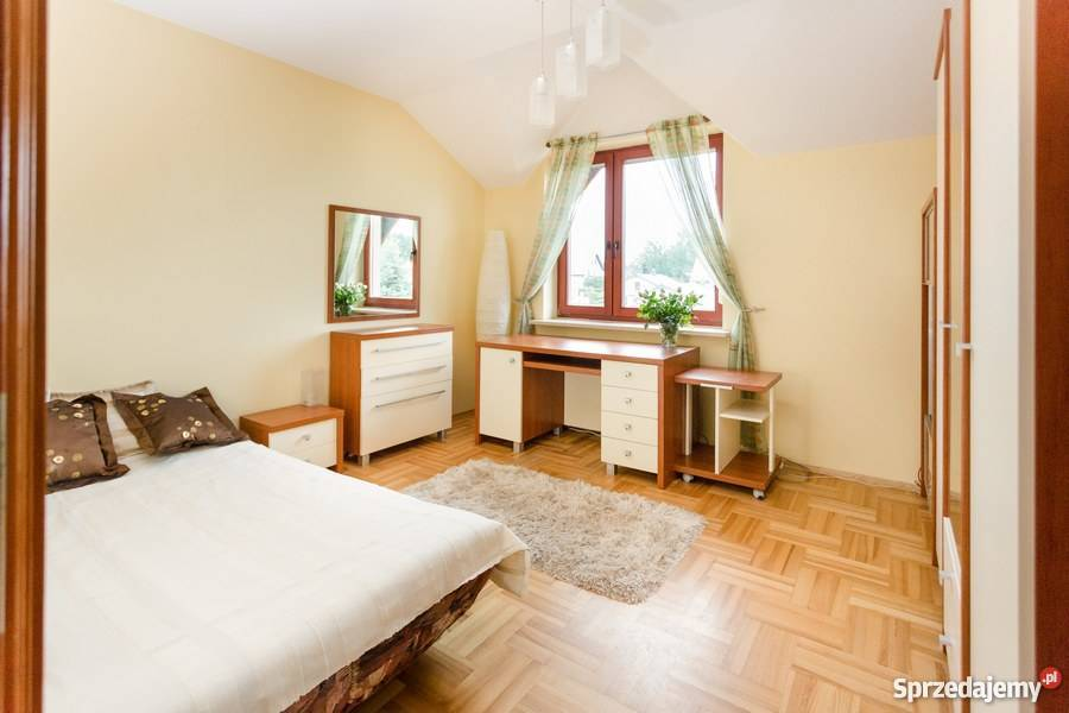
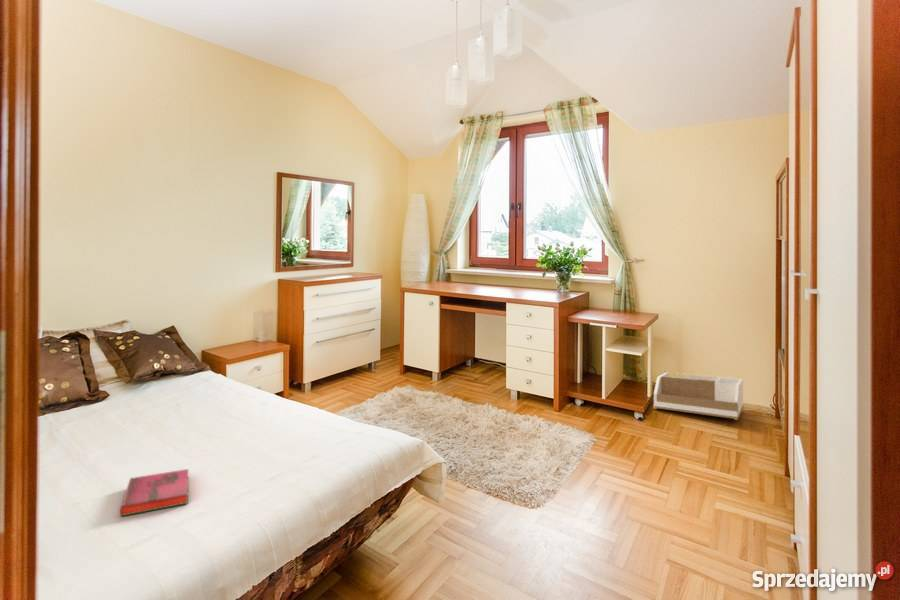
+ storage bin (696, 392)
+ hardback book (157, 490)
